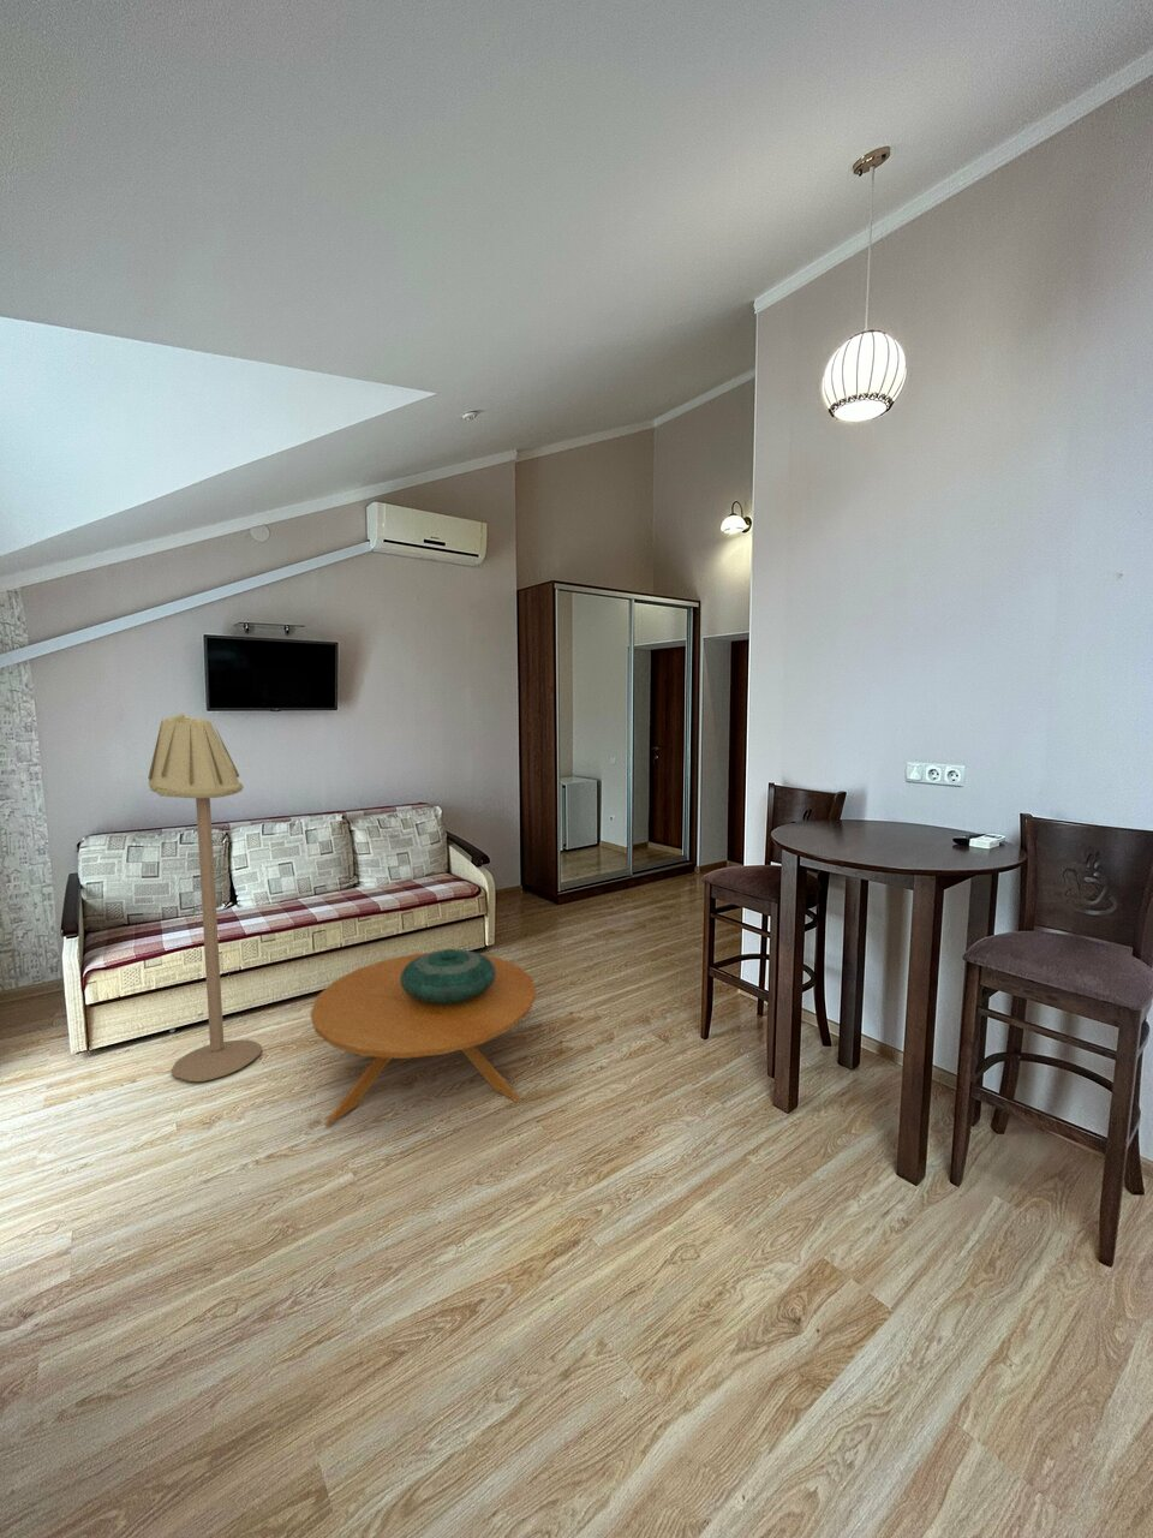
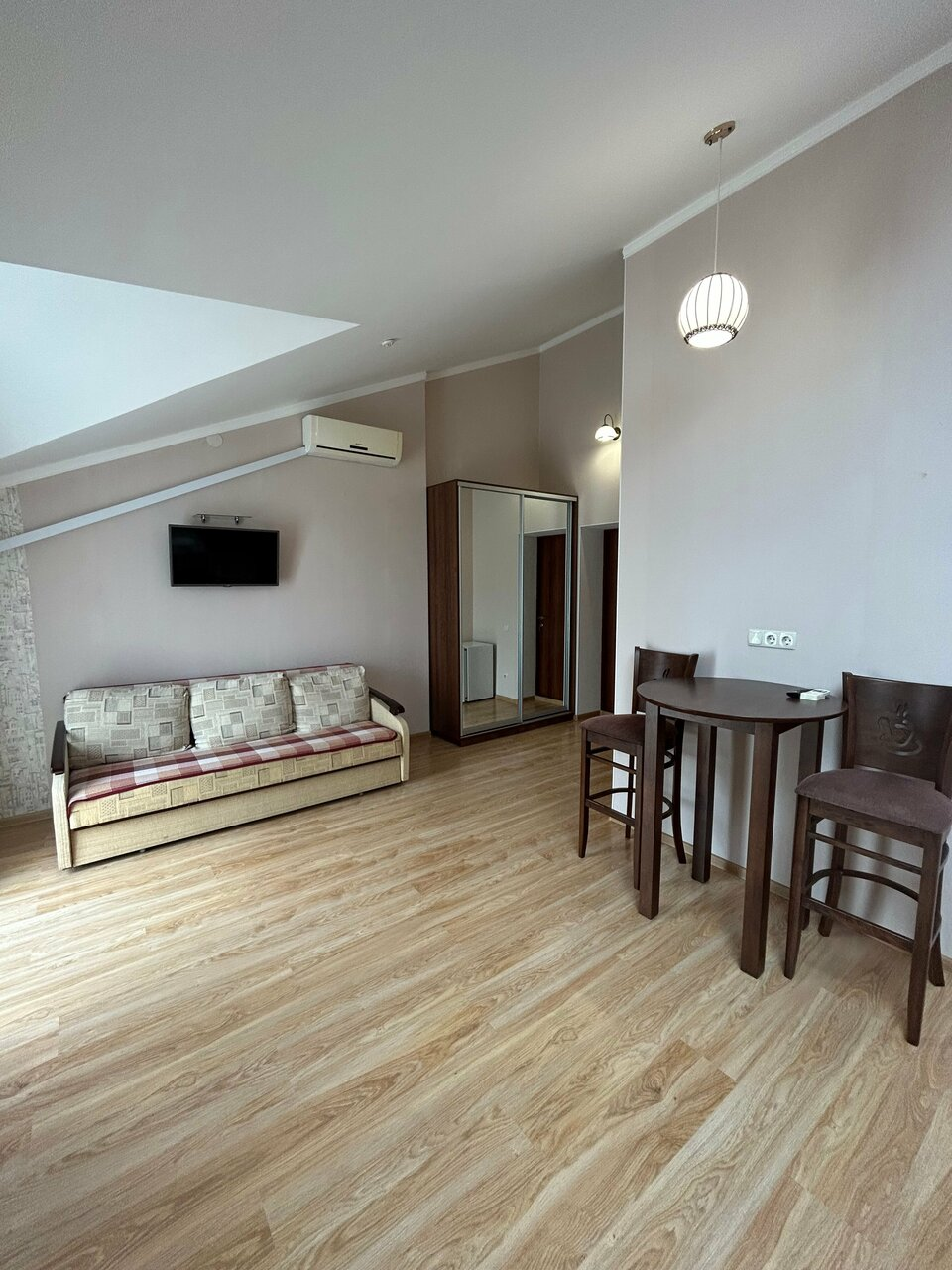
- coffee table (428, 1027)
- floor lamp (205, 886)
- decorative bowl (448, 971)
